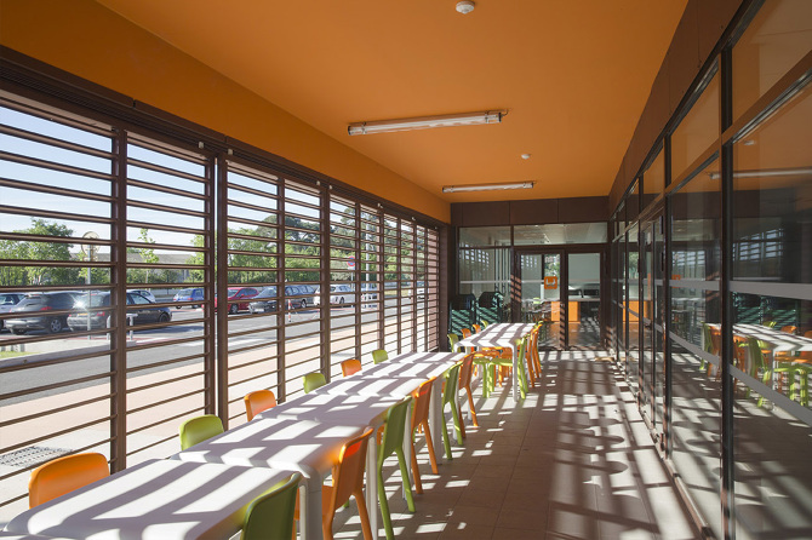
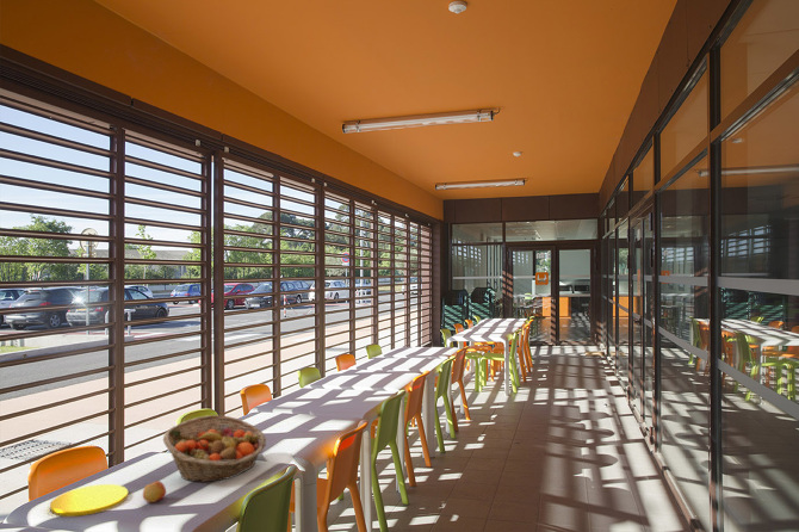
+ fruit basket (216, 446)
+ apple (154, 490)
+ plate (89, 499)
